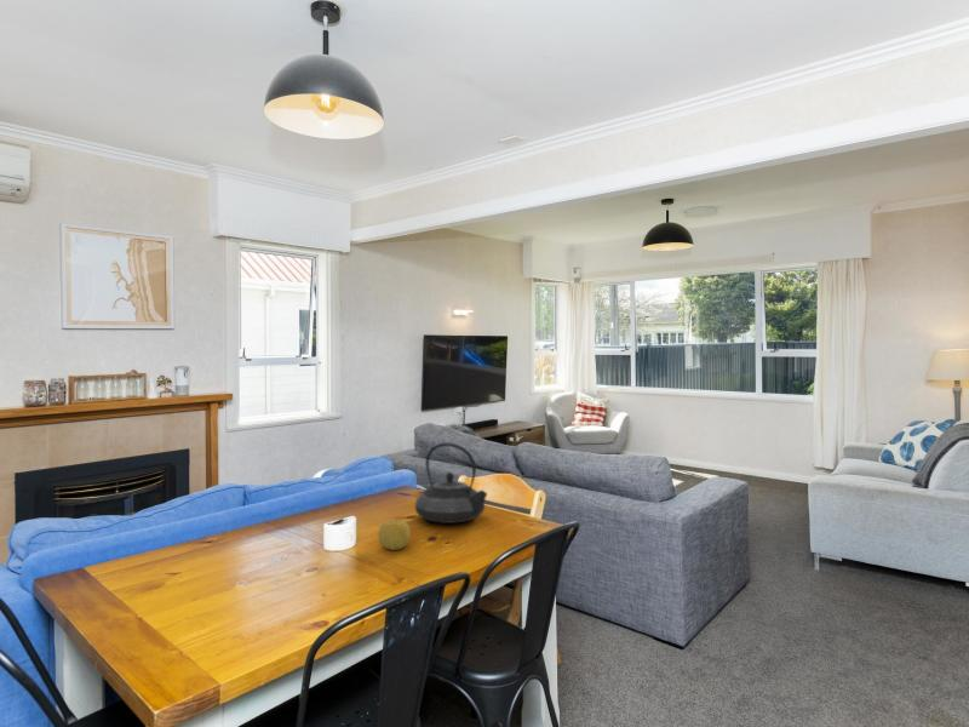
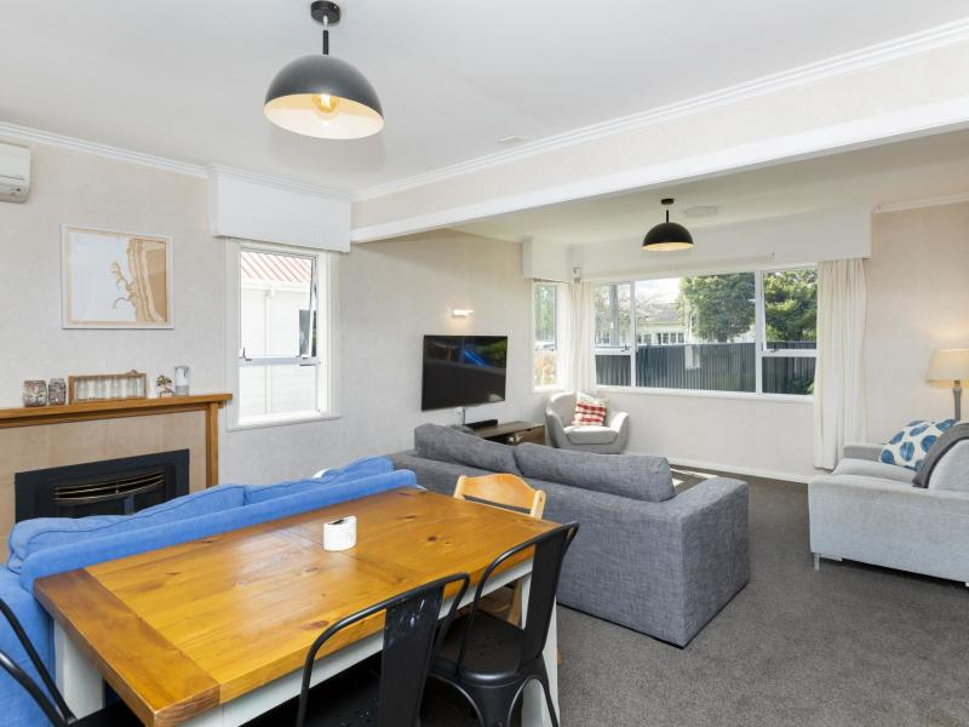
- teapot (453, 481)
- fruit (394, 533)
